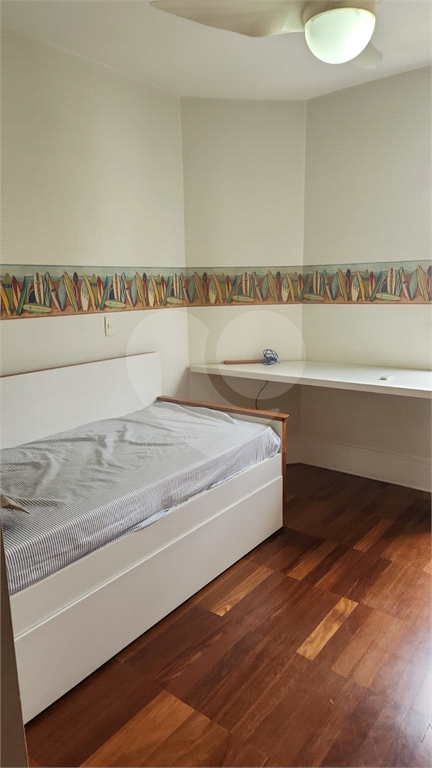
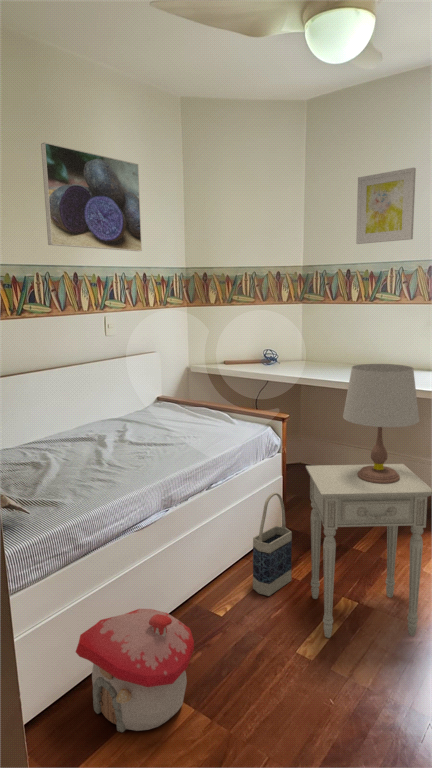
+ bag (272, 539)
+ table lamp (380, 422)
+ wall art (384, 207)
+ toy house (140, 652)
+ nightstand (362, 526)
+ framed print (95, 202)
